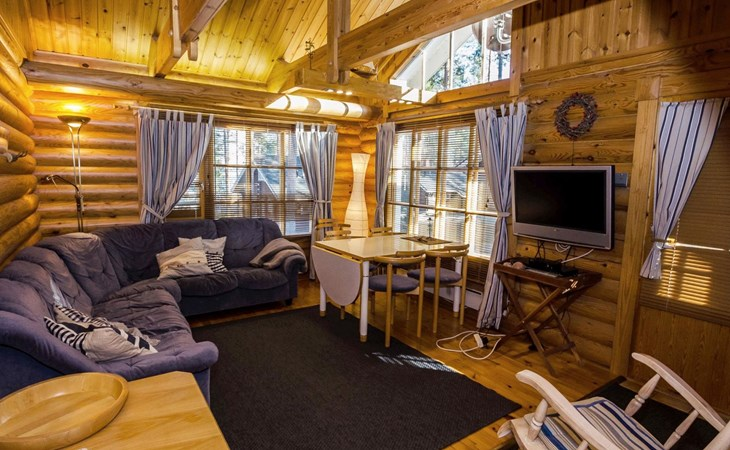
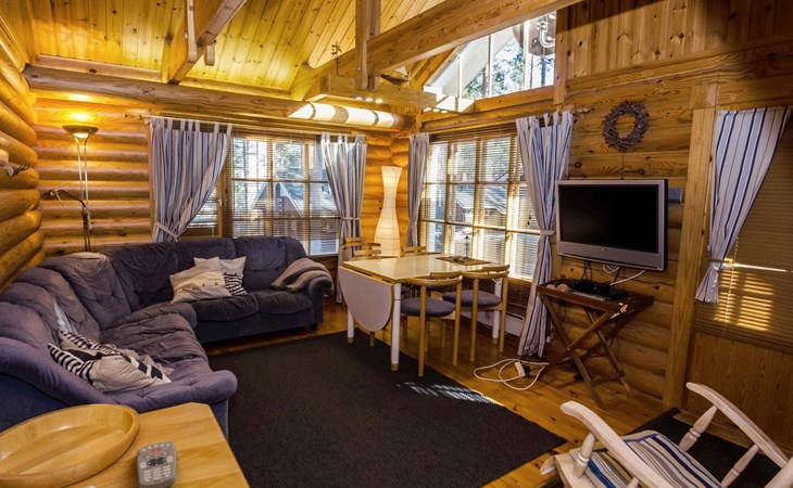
+ remote control (156, 465)
